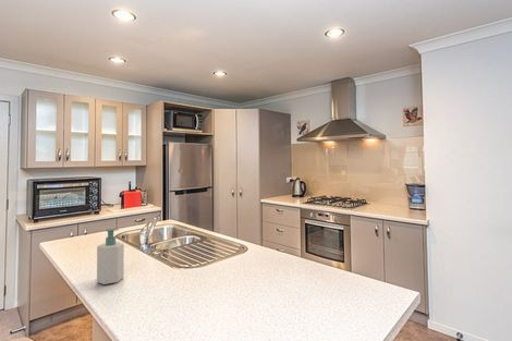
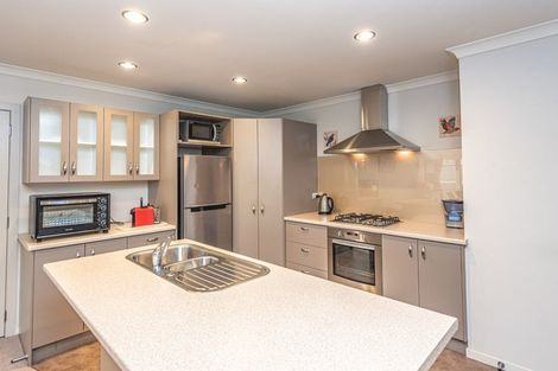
- soap bottle (110, 254)
